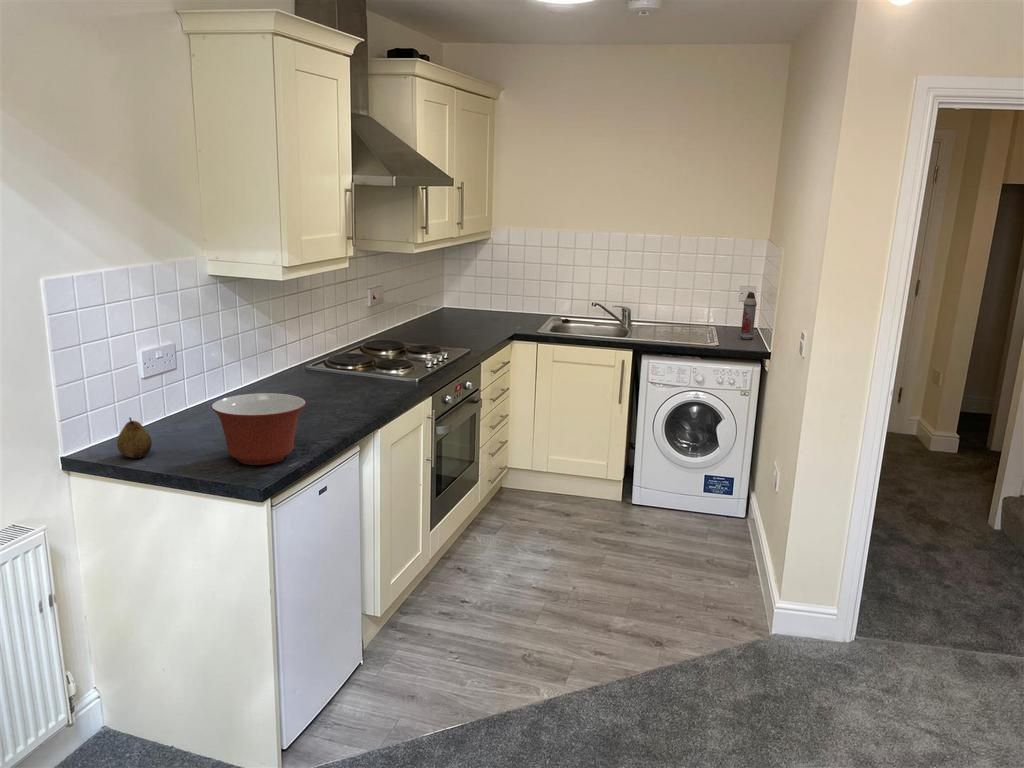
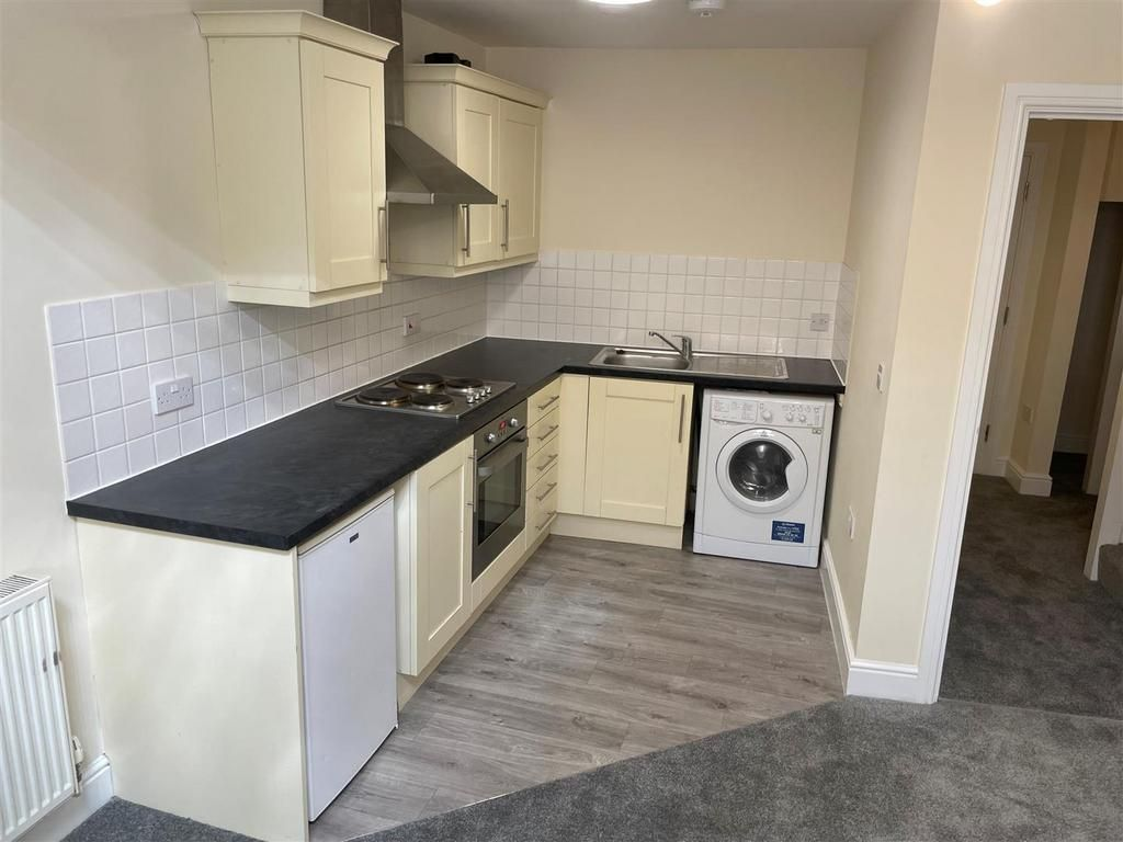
- mixing bowl (260, 430)
- fruit (133, 435)
- spray bottle (748, 315)
